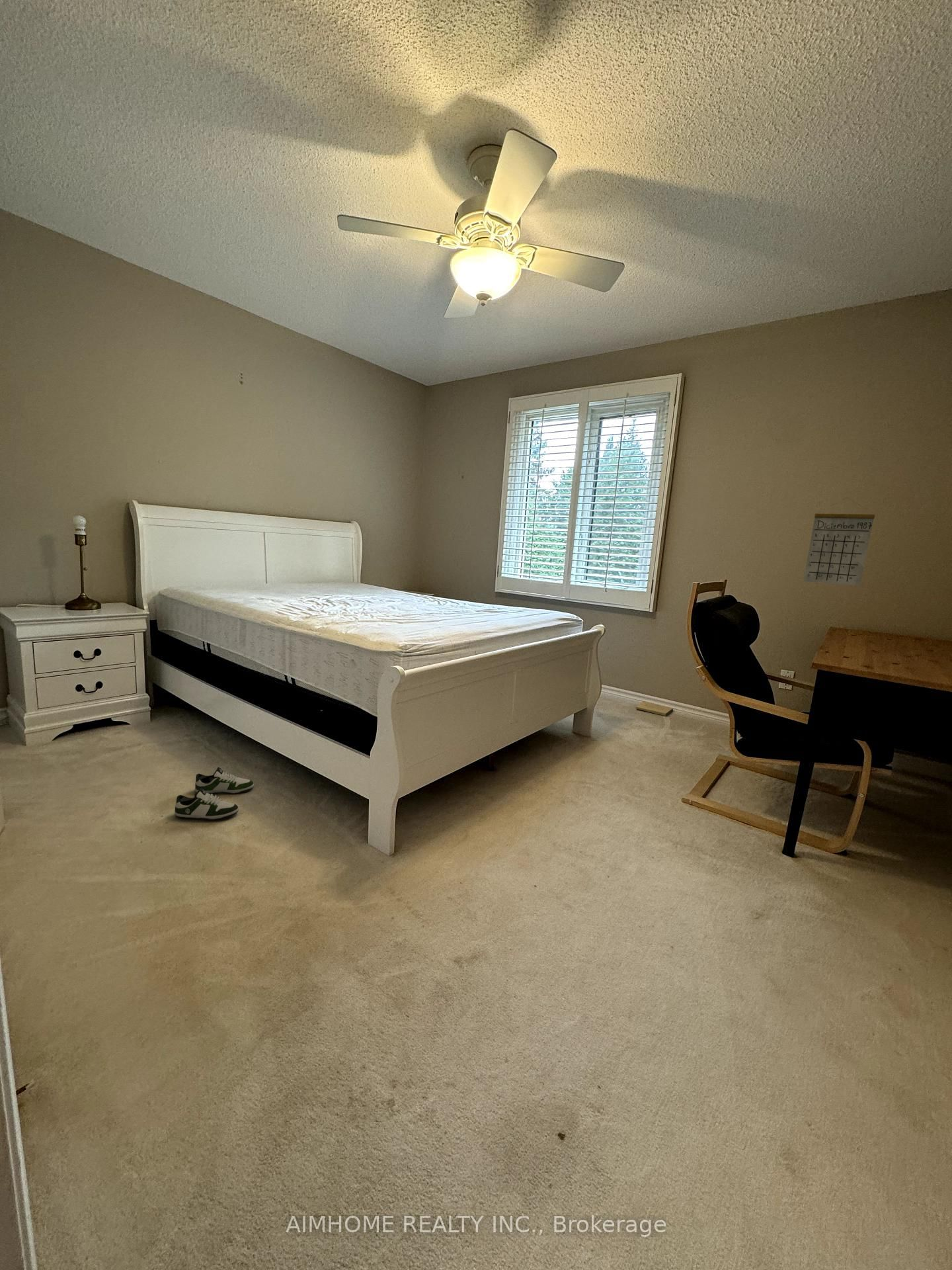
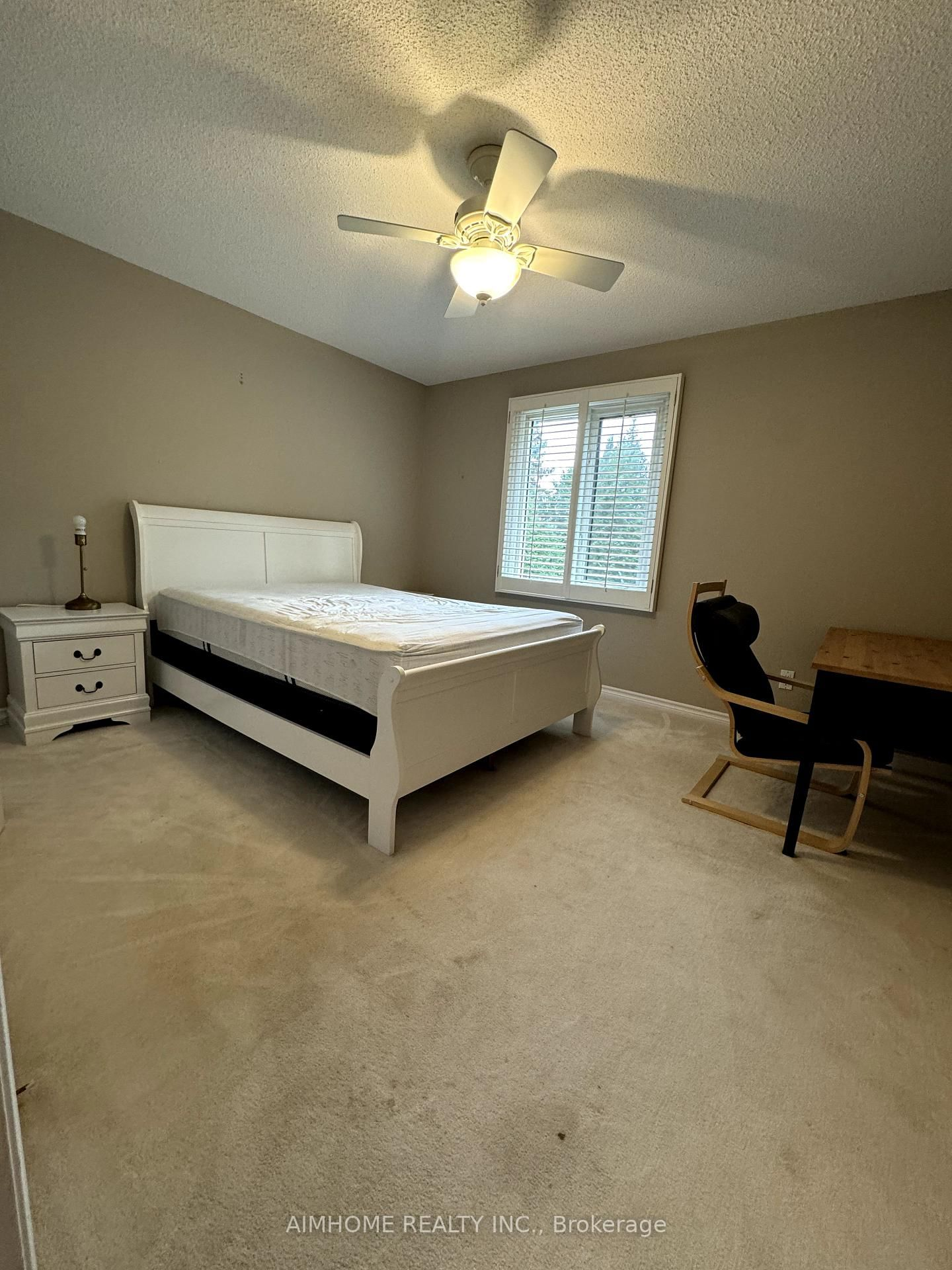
- shoe (216, 790)
- calendar (839, 540)
- box (654, 708)
